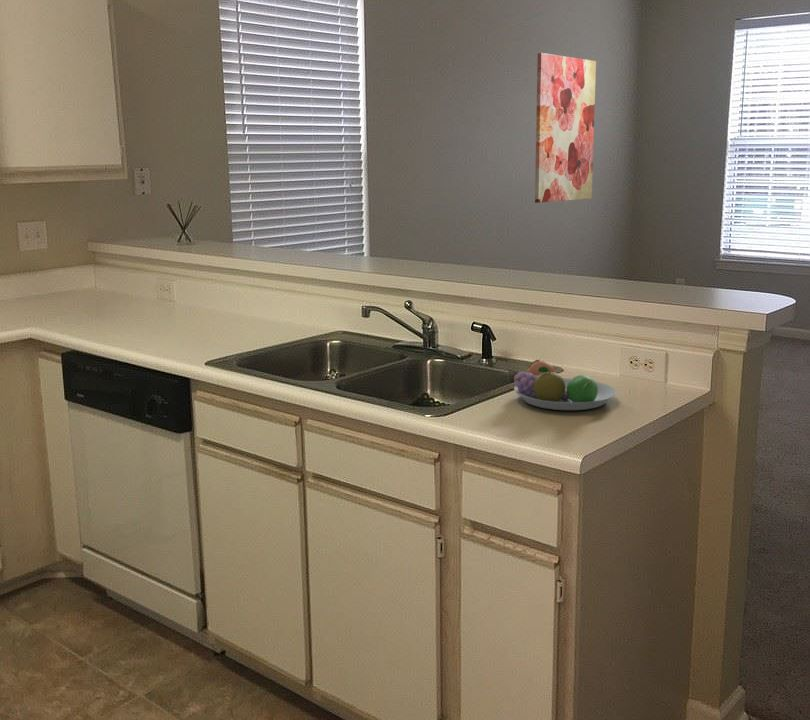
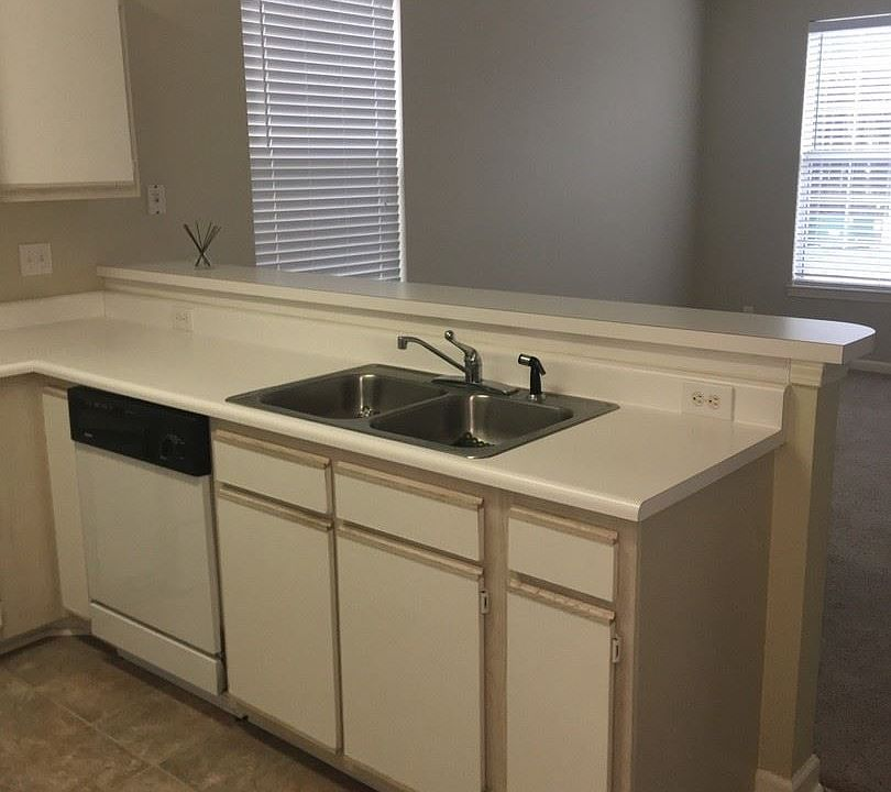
- wall art (566, 130)
- fruit bowl (565, 381)
